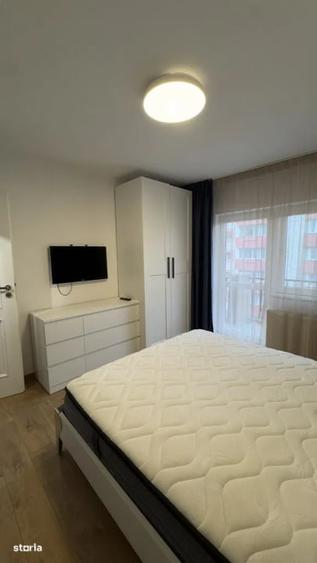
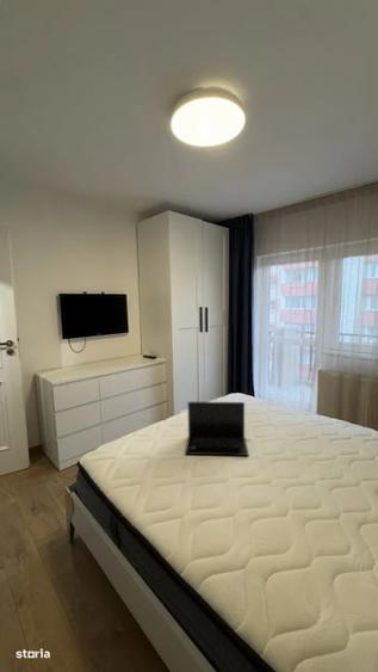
+ laptop (216, 426)
